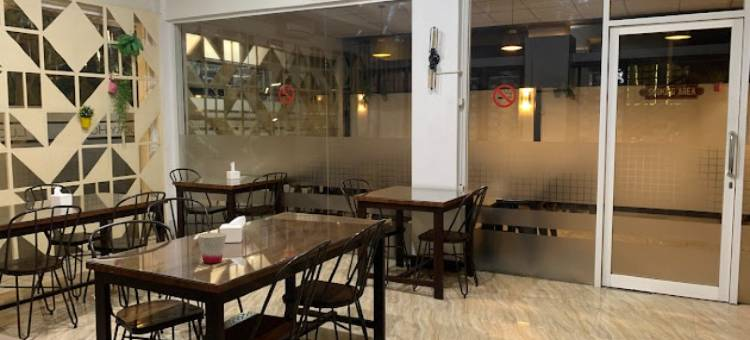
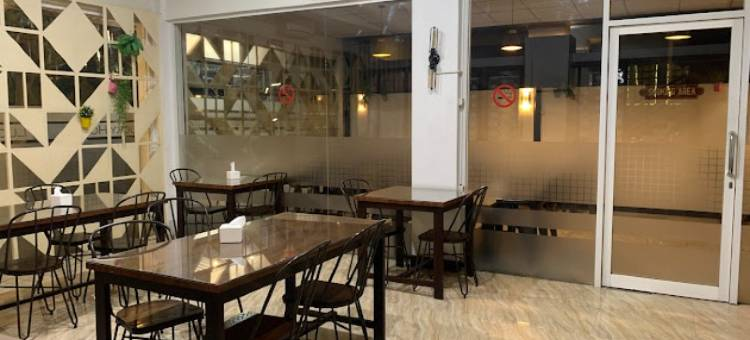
- cup (212, 248)
